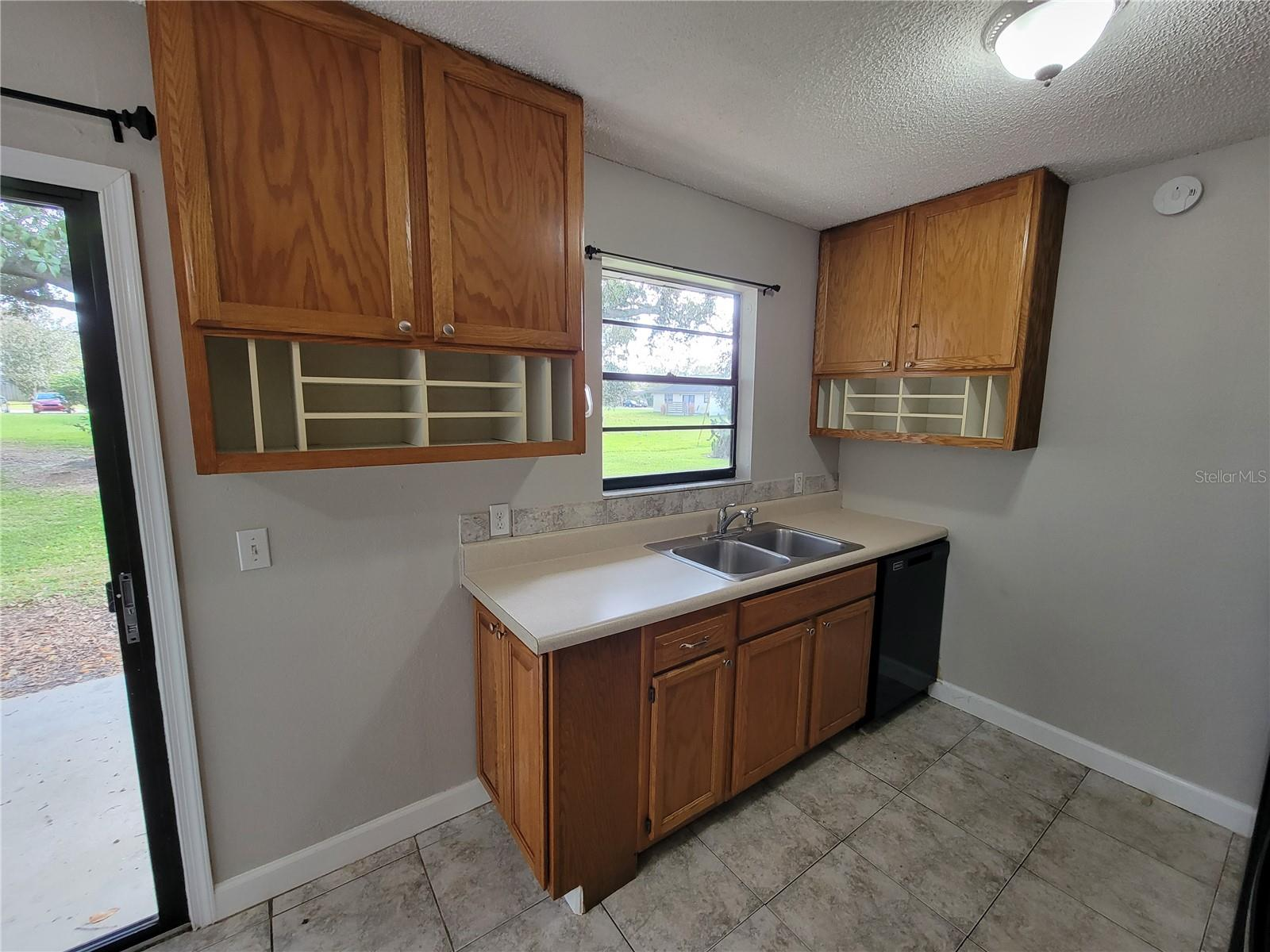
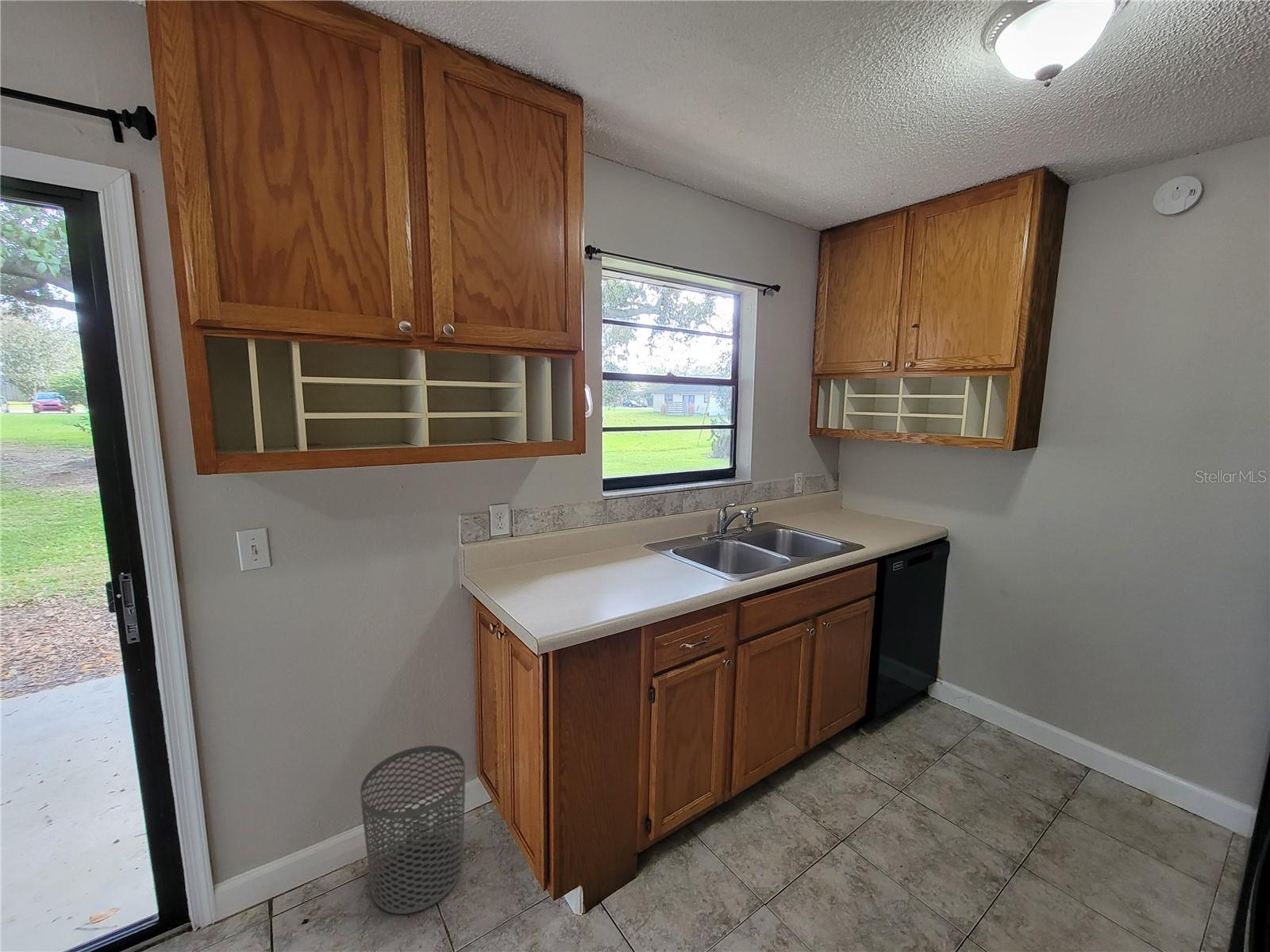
+ waste bin (416, 827)
